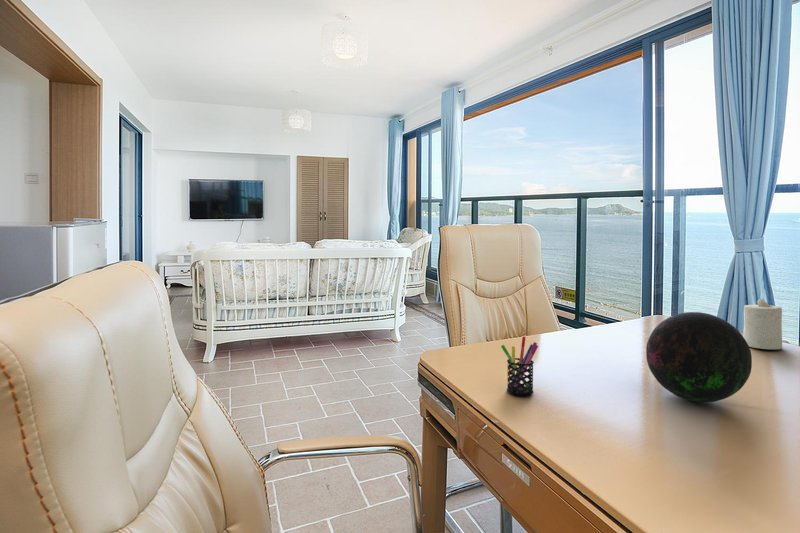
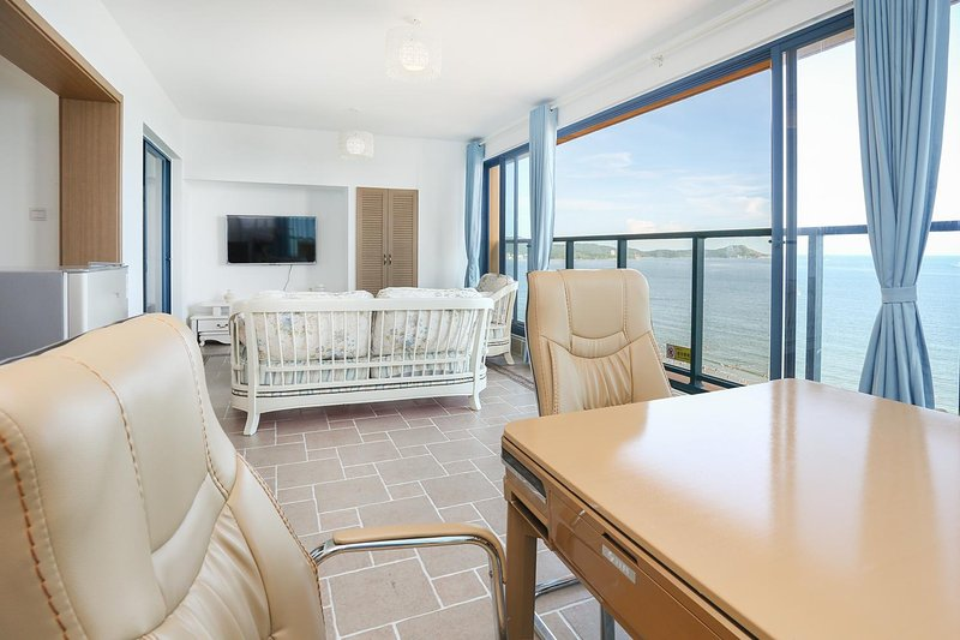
- pen holder (517, 364)
- candle (762, 322)
- decorative orb (696, 356)
